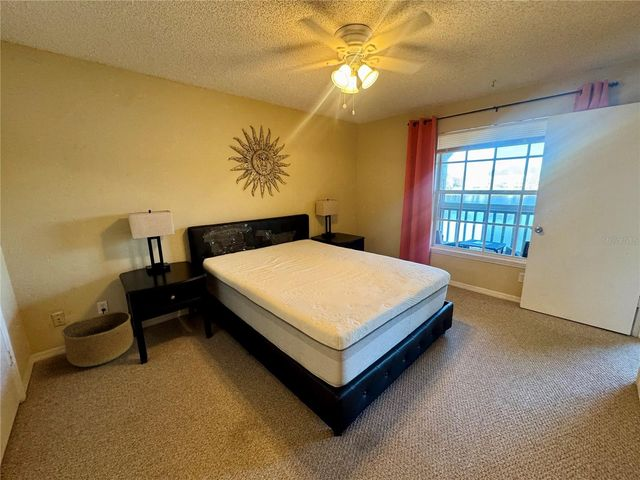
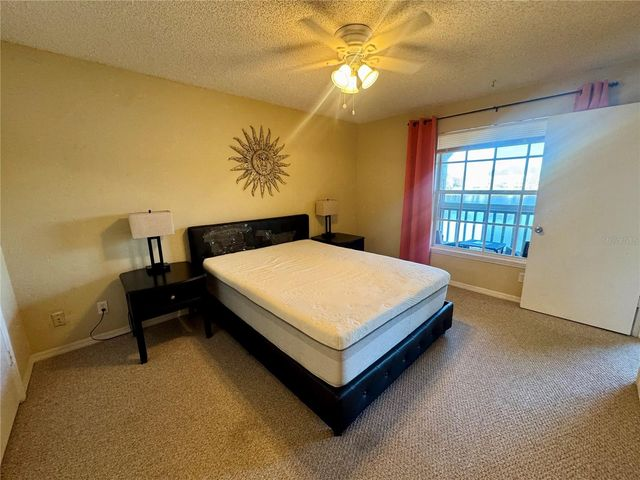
- basket (100, 338)
